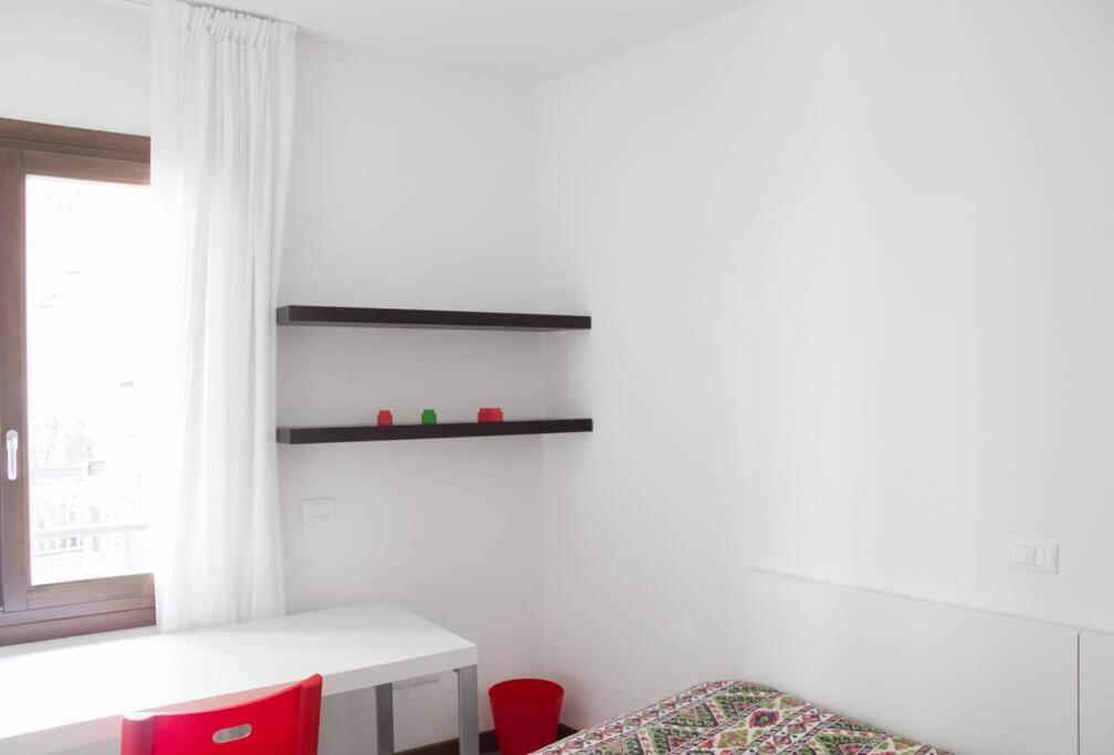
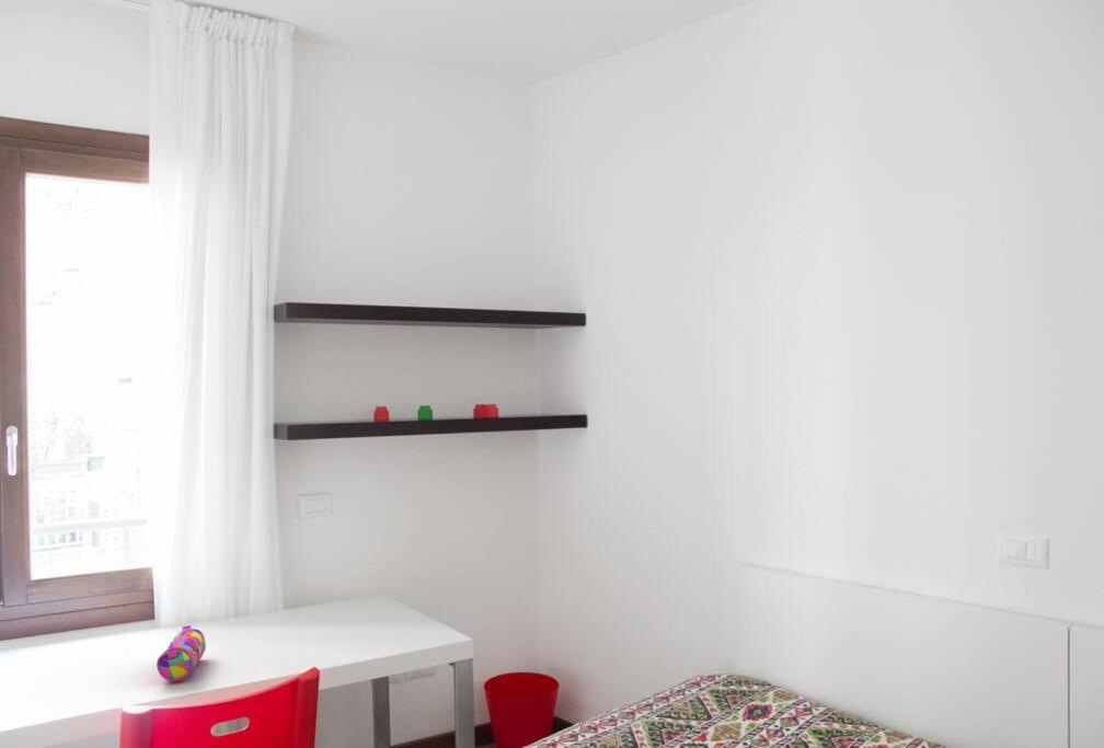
+ pencil case (182, 653)
